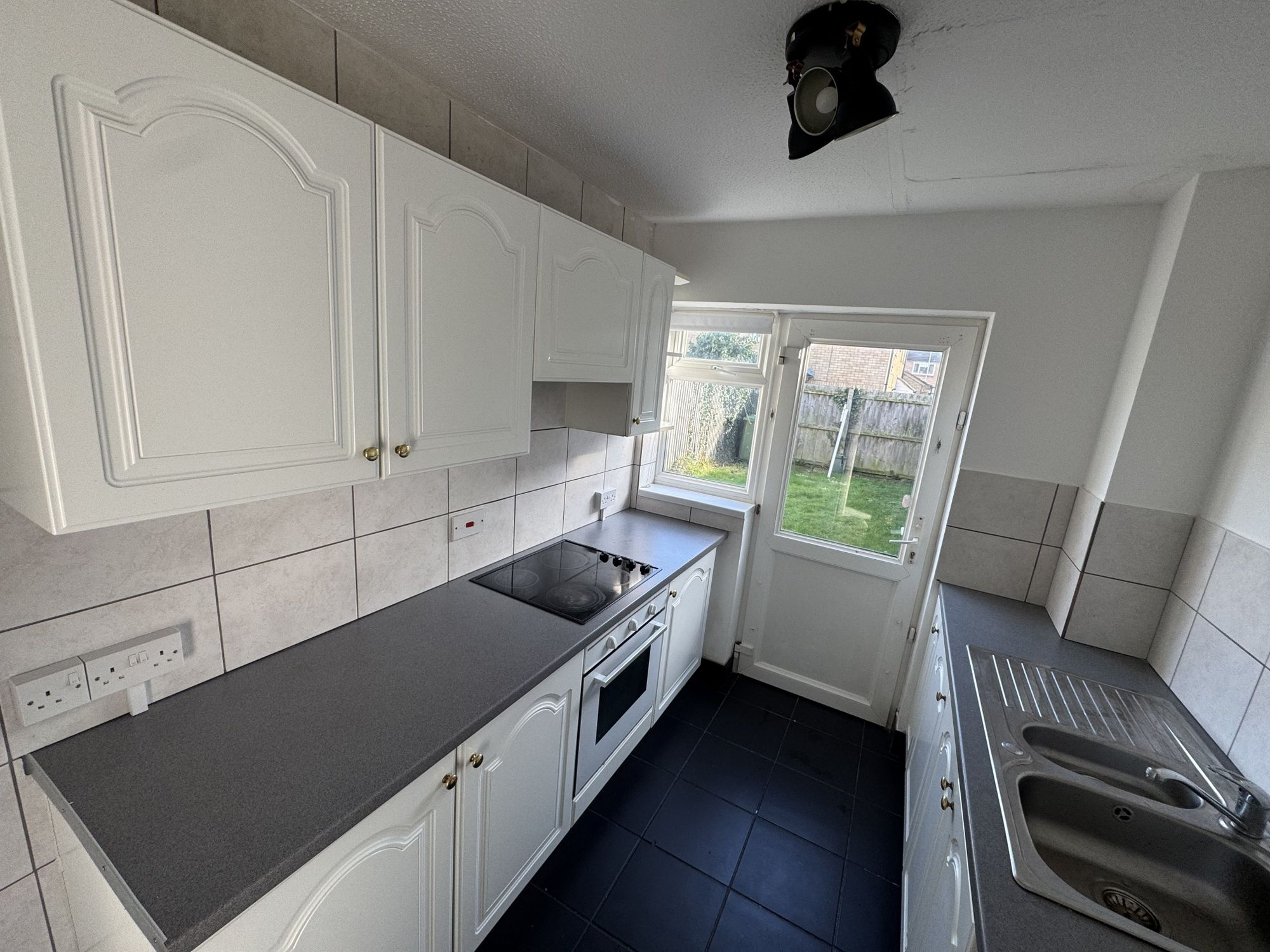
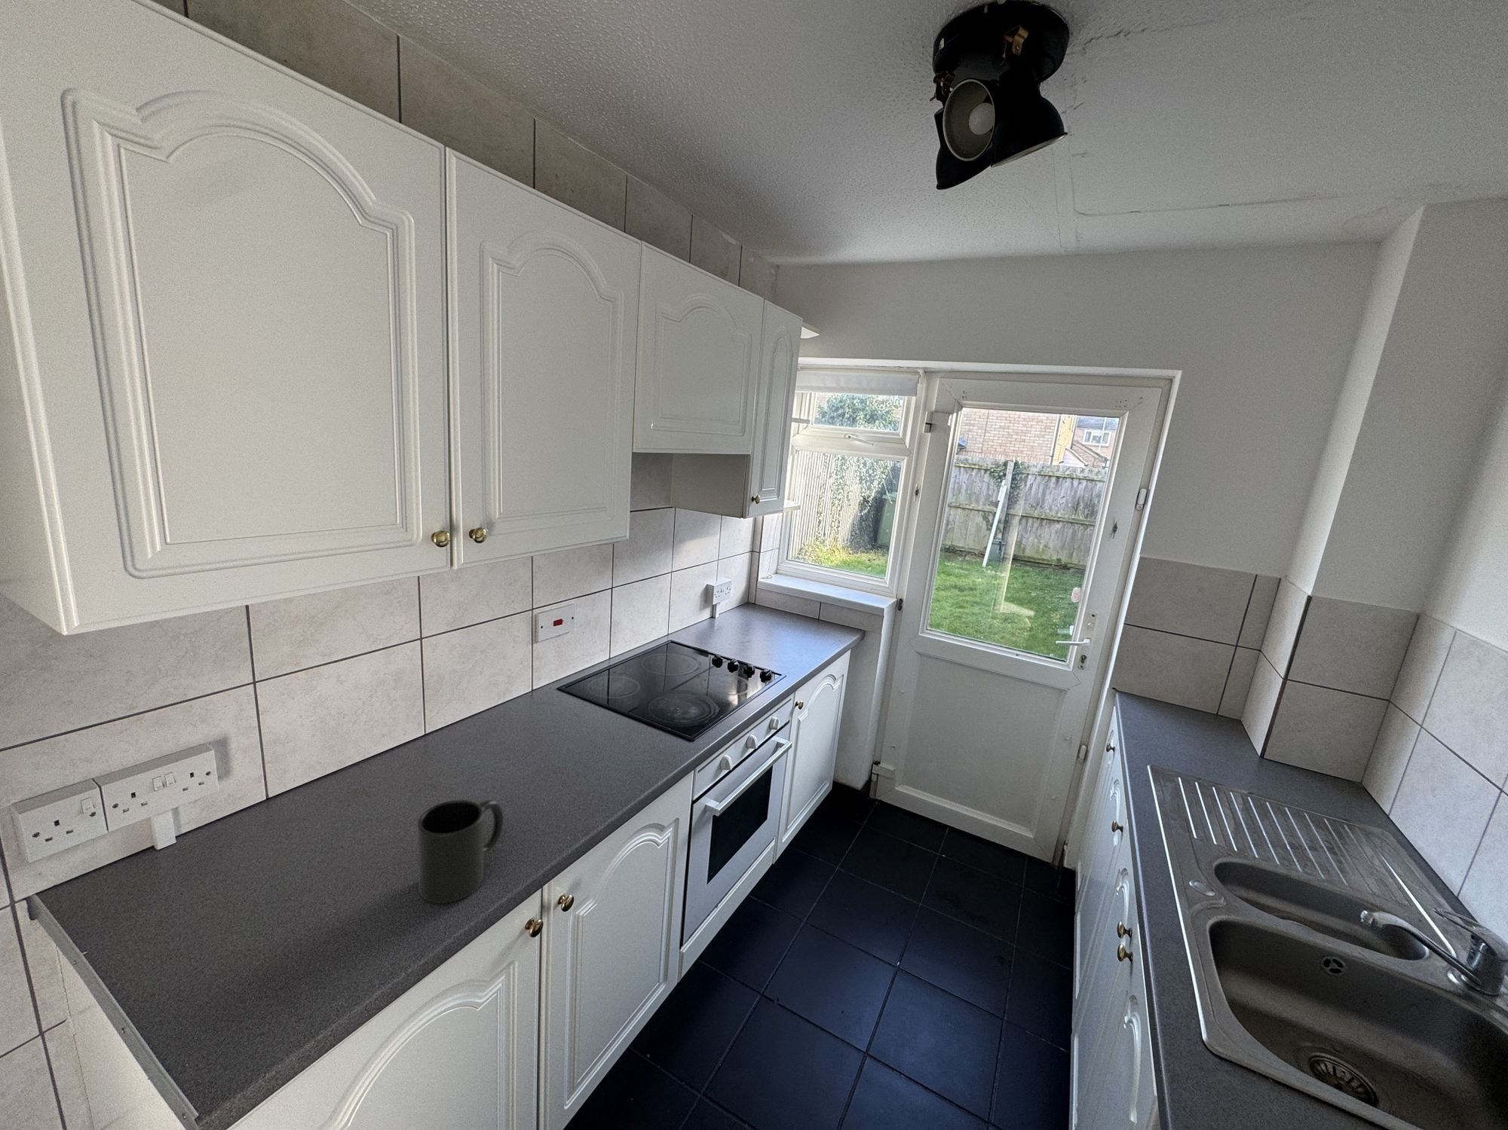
+ mug (462, 844)
